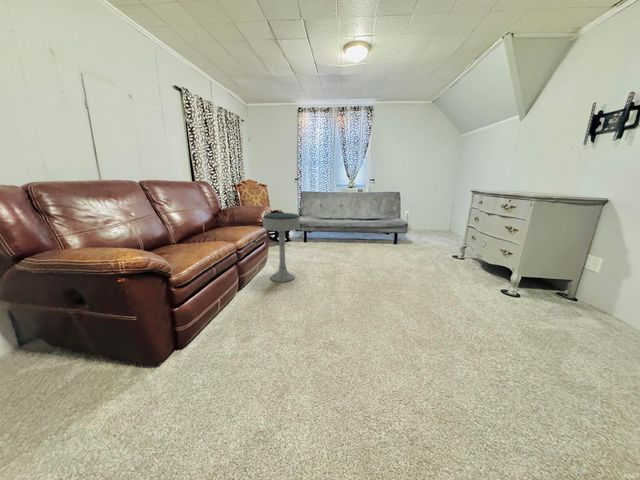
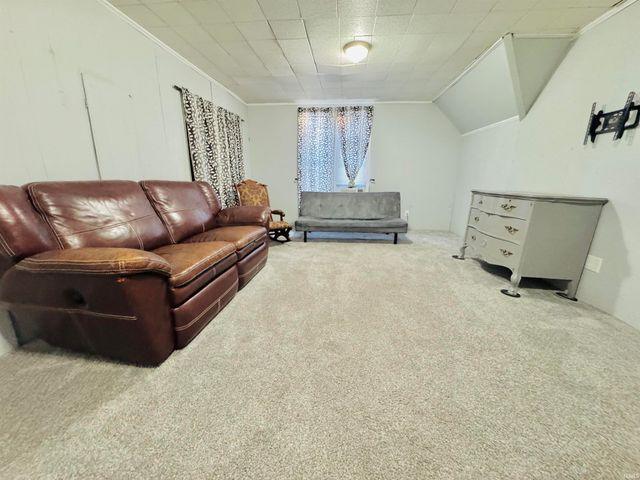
- stool (282, 246)
